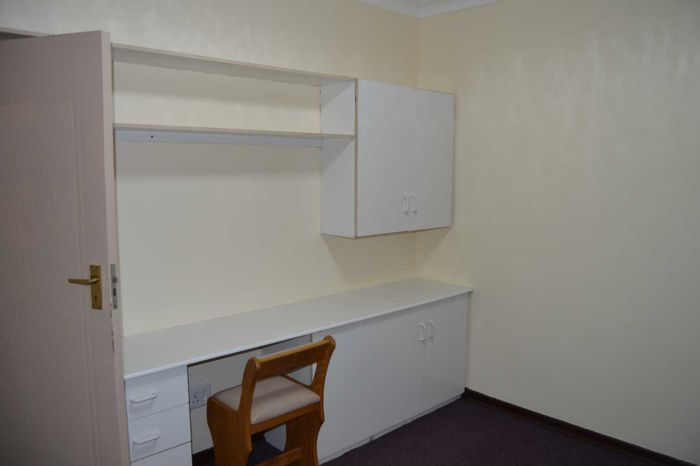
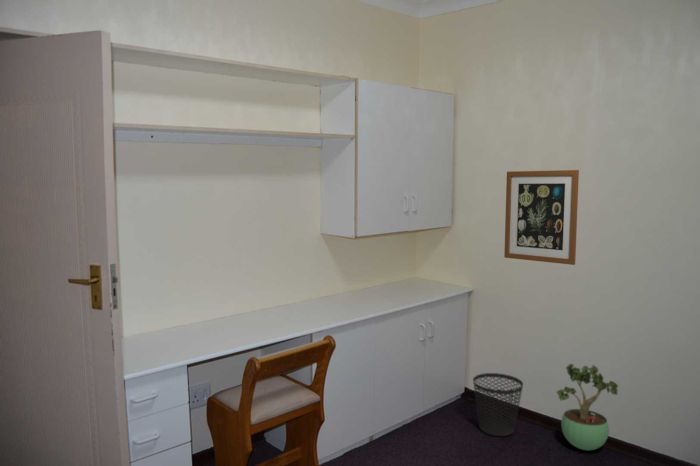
+ wastebasket (497, 405)
+ potted plant (588, 406)
+ wall art (539, 216)
